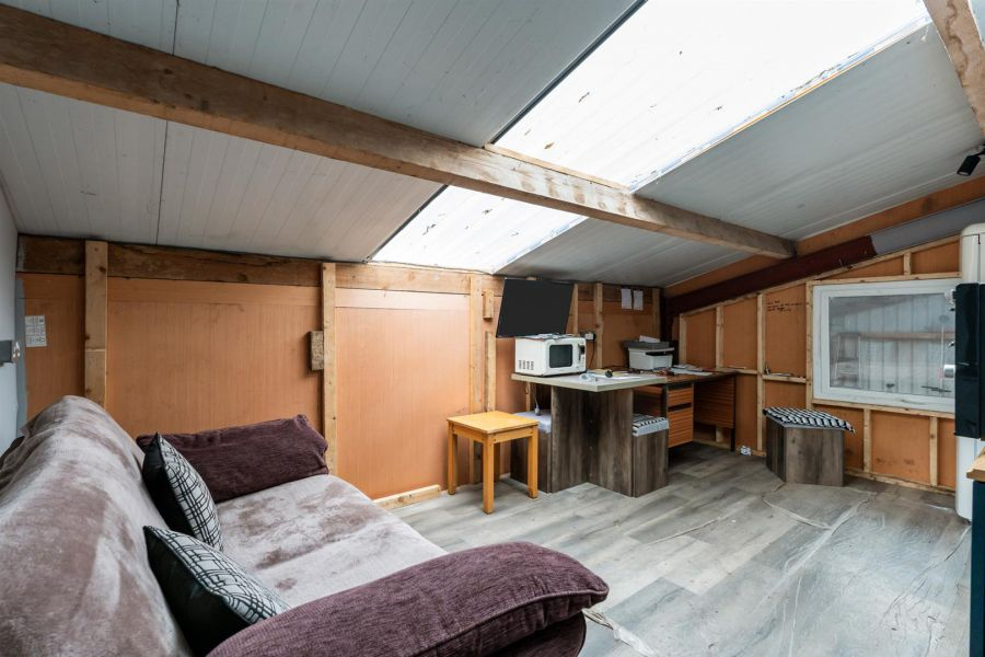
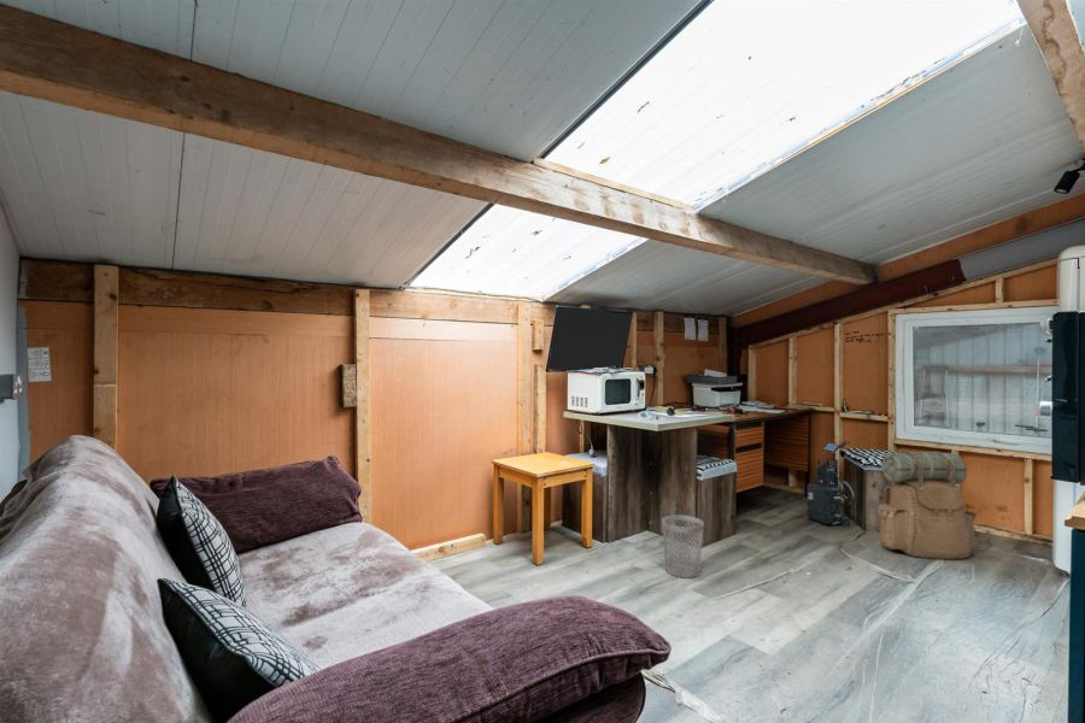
+ vacuum cleaner (829, 480)
+ backpack (923, 499)
+ wastebasket (682, 546)
